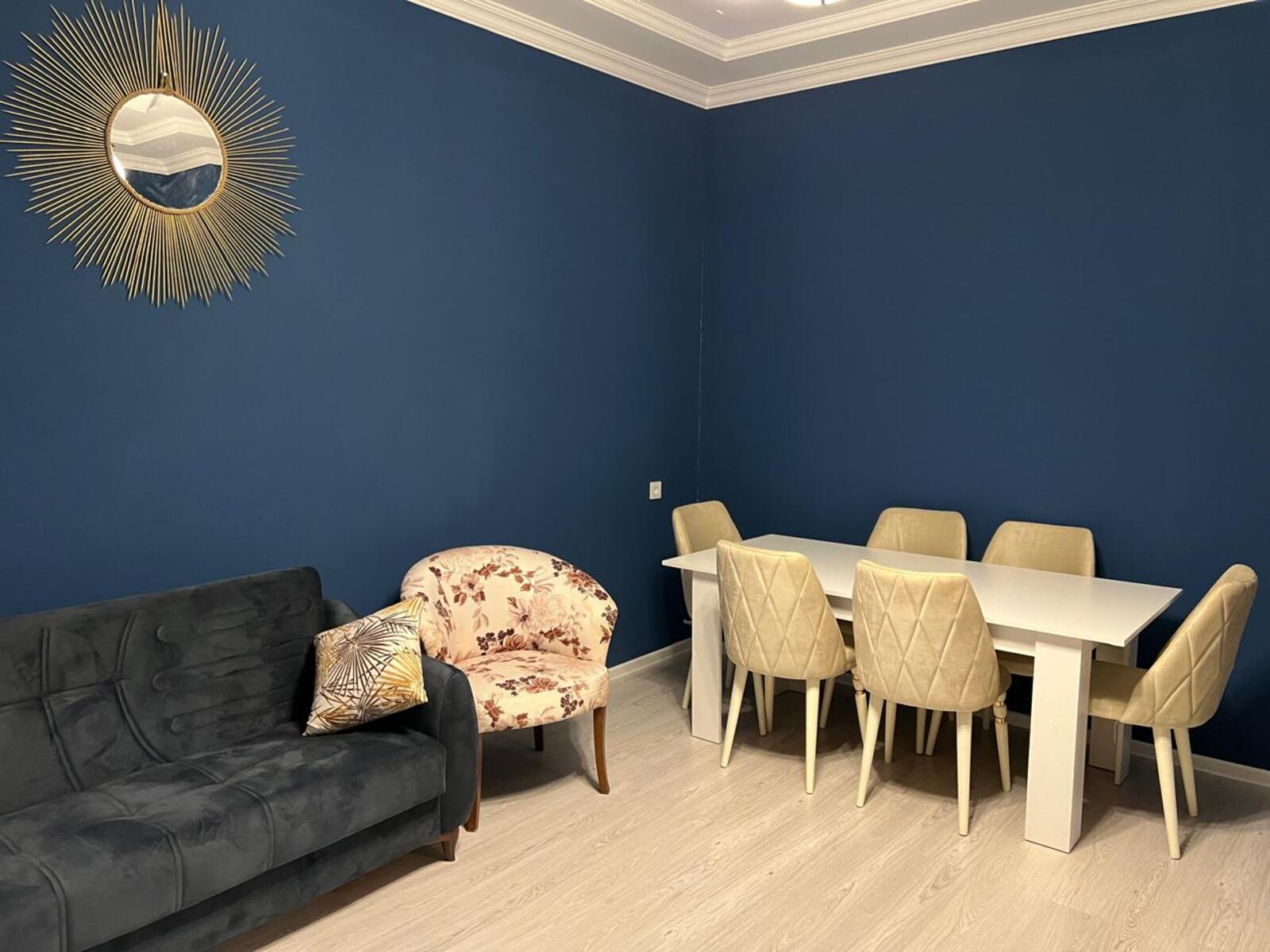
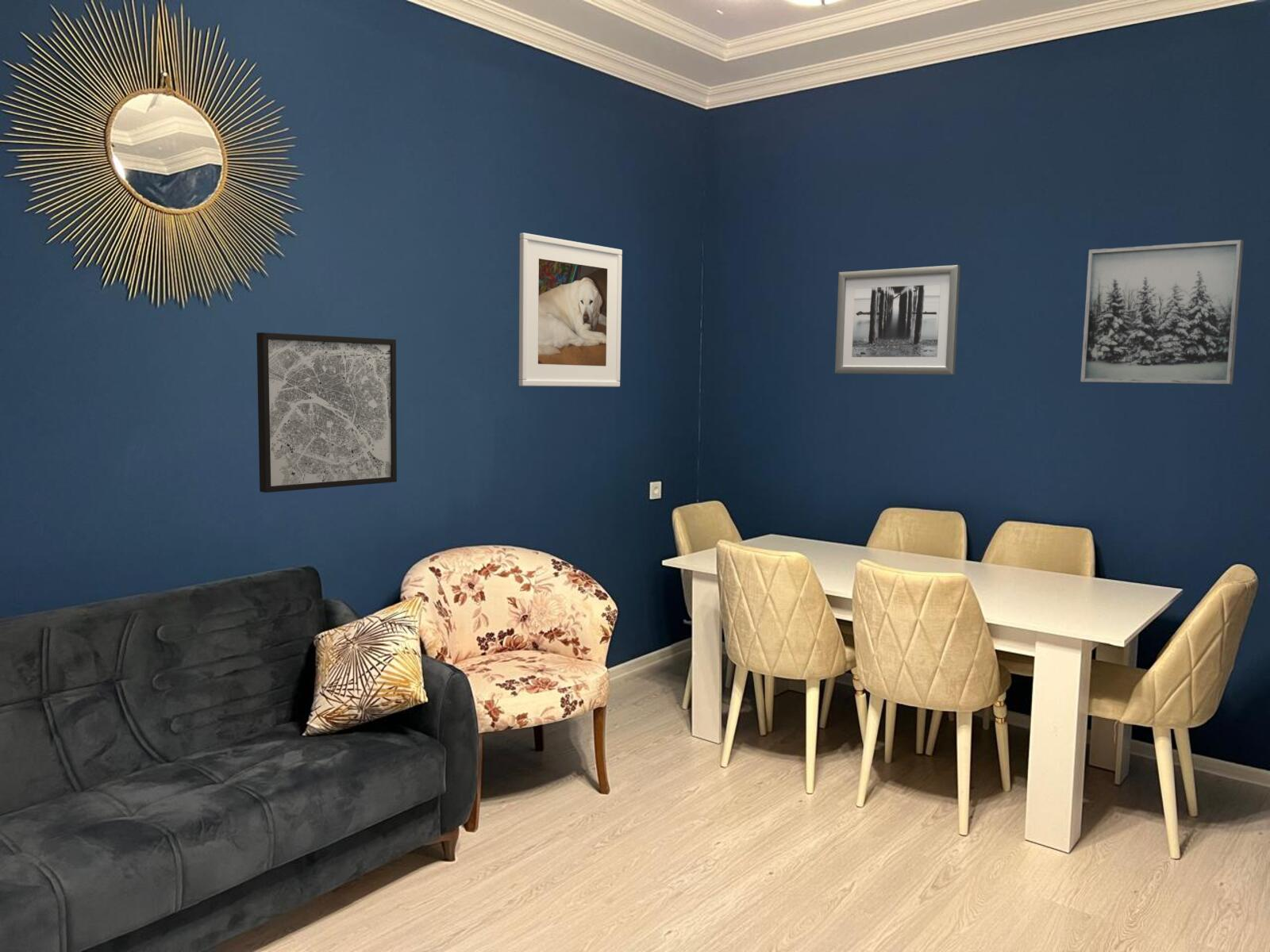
+ wall art (1158, 314)
+ wall art (895, 321)
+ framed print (572, 314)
+ wall art (331, 412)
